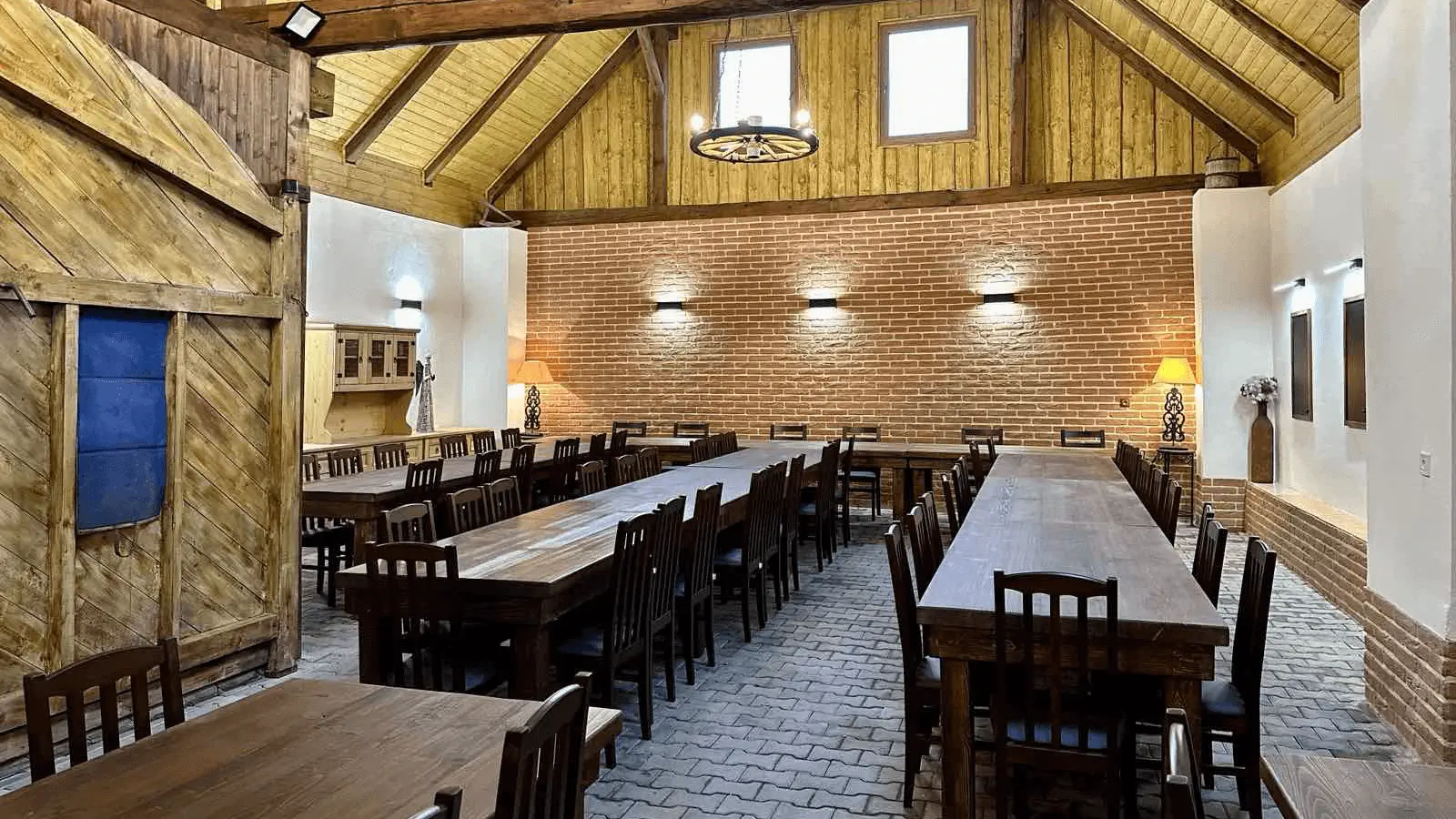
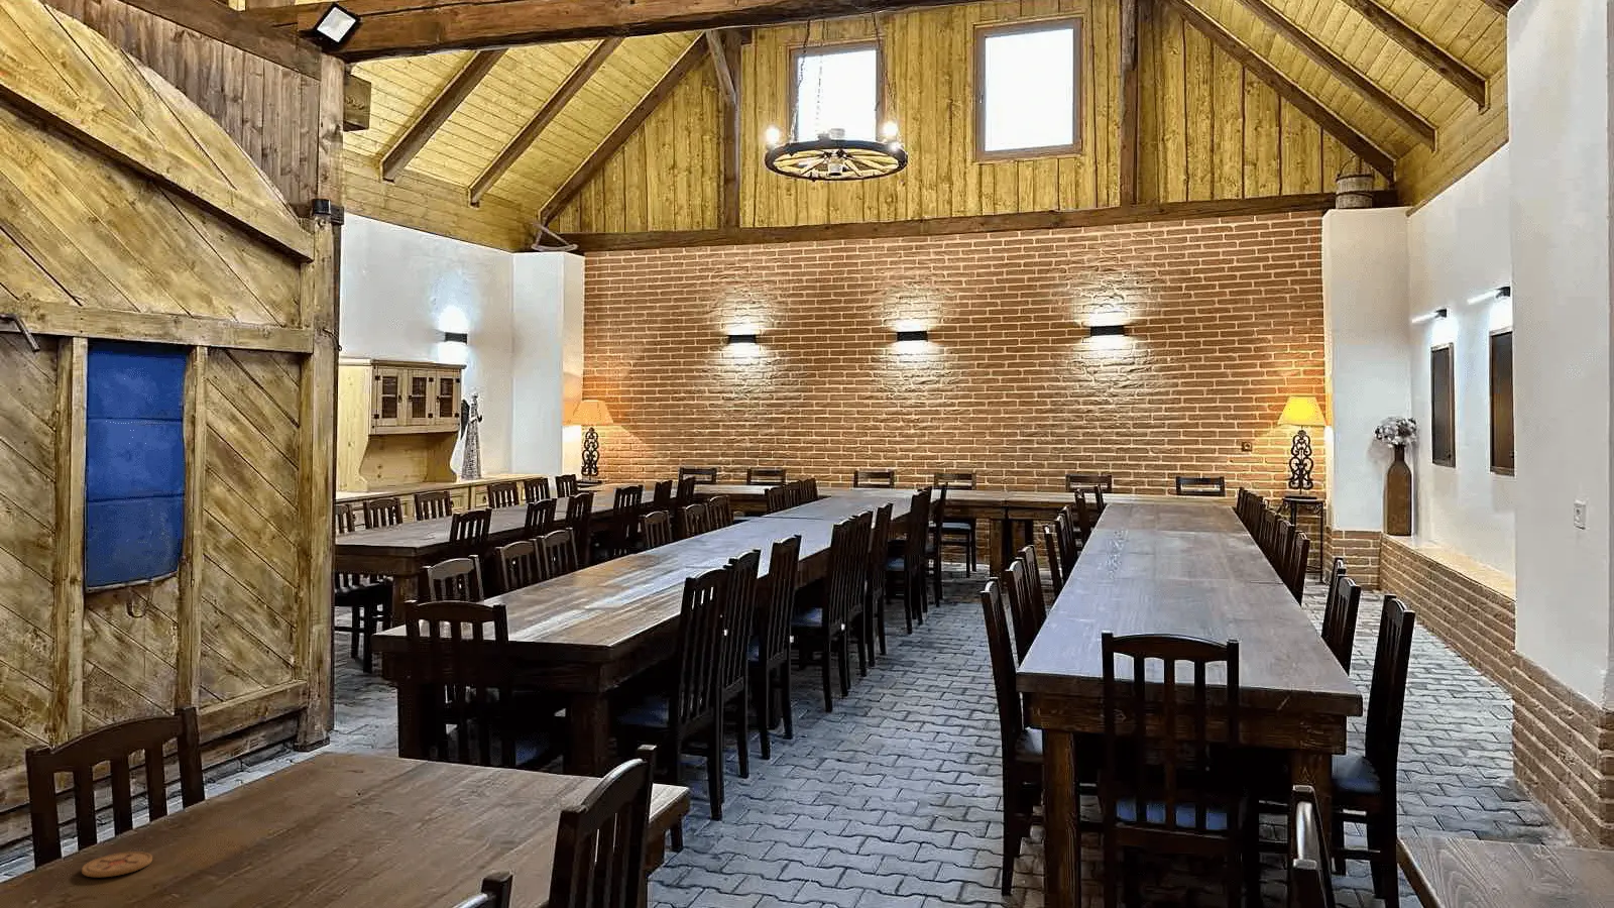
+ coaster (118, 864)
